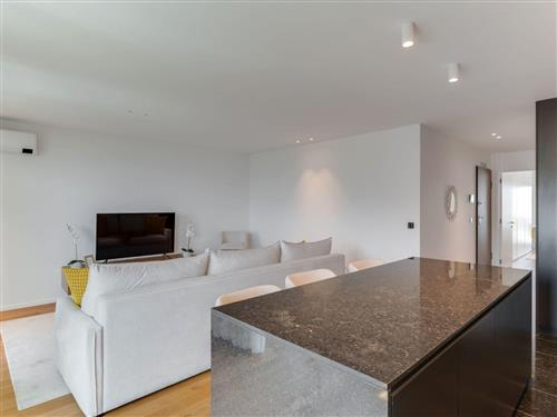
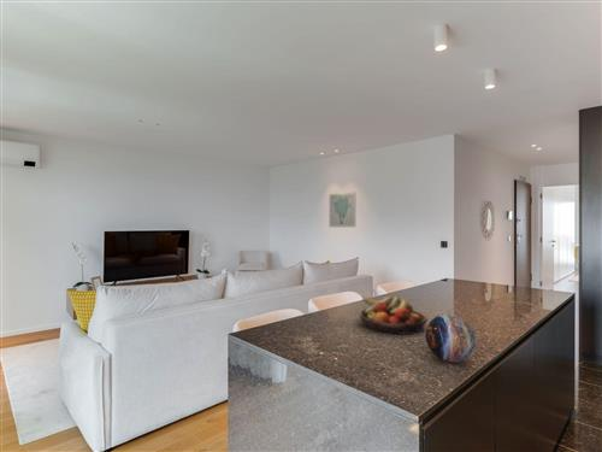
+ wall art (342, 210)
+ decorative orb (449, 337)
+ fruit bowl (391, 312)
